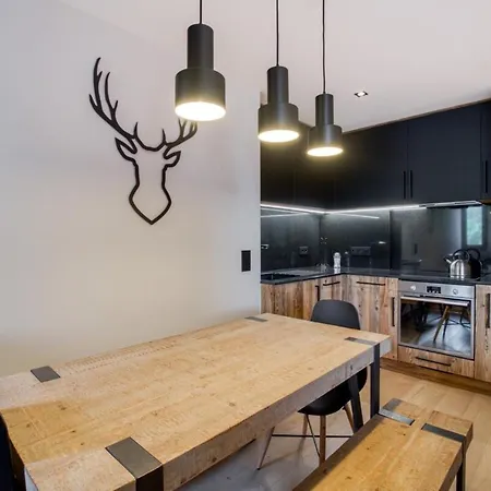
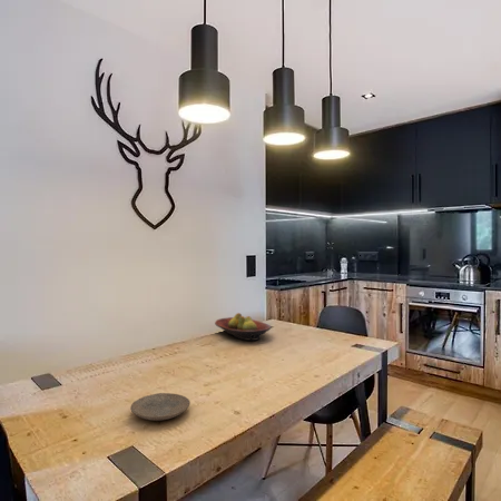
+ fruit bowl (242, 324)
+ plate (160, 409)
